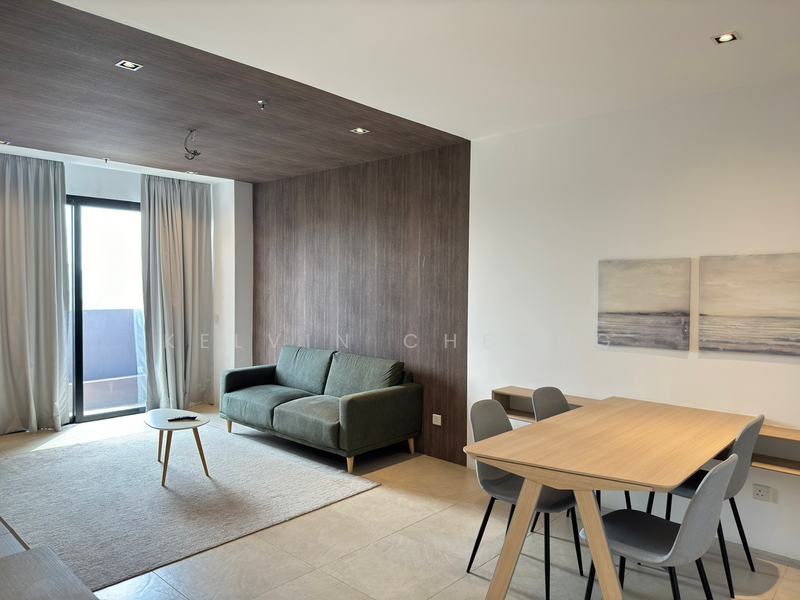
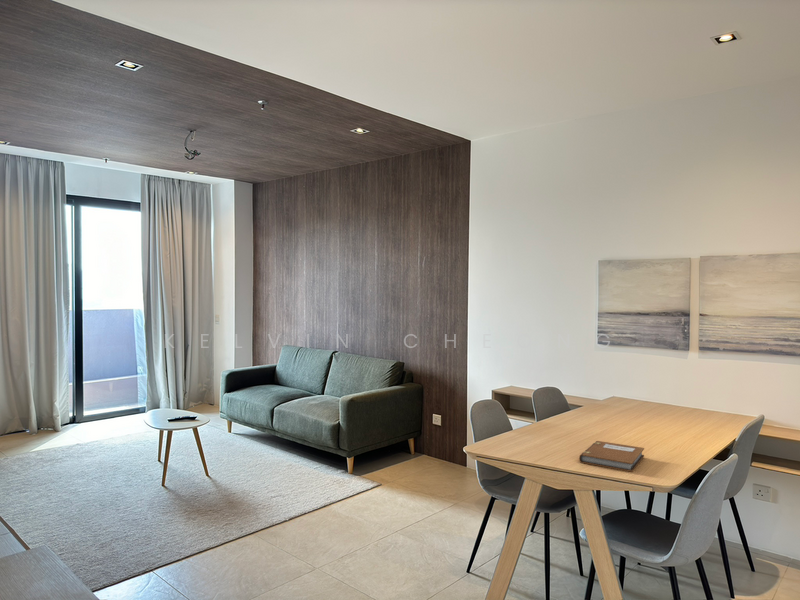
+ notebook (612, 454)
